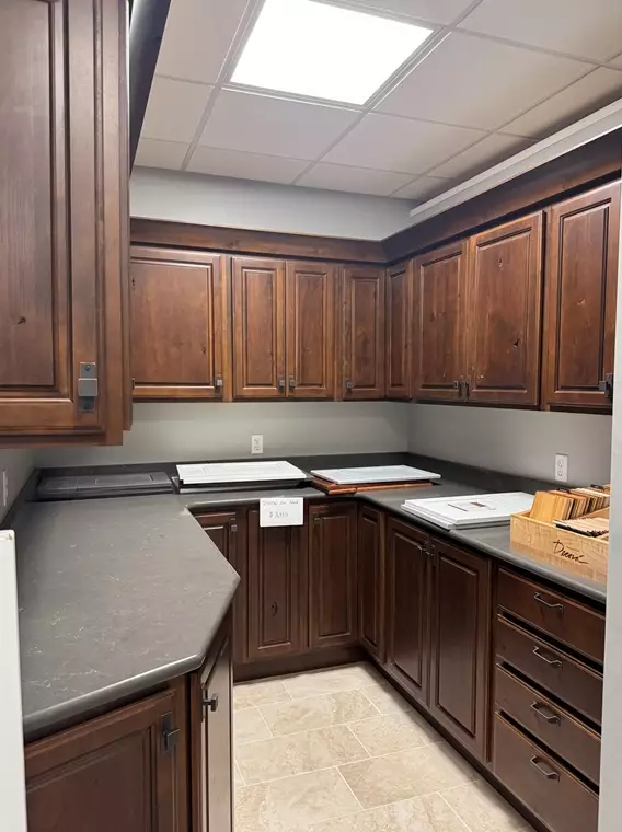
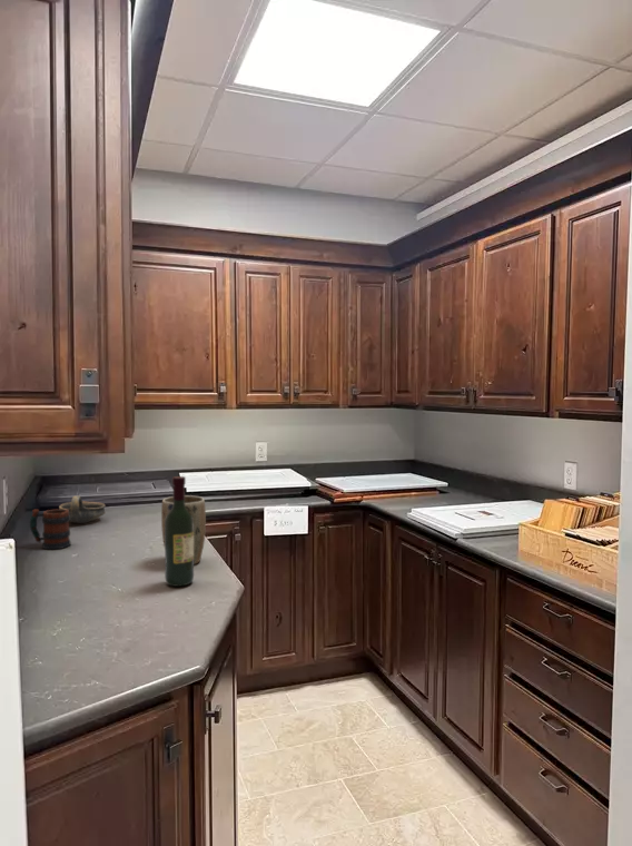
+ oil lamp (80, 506)
+ plant pot (194, 530)
+ mug (50, 527)
+ wine bottle (179, 530)
